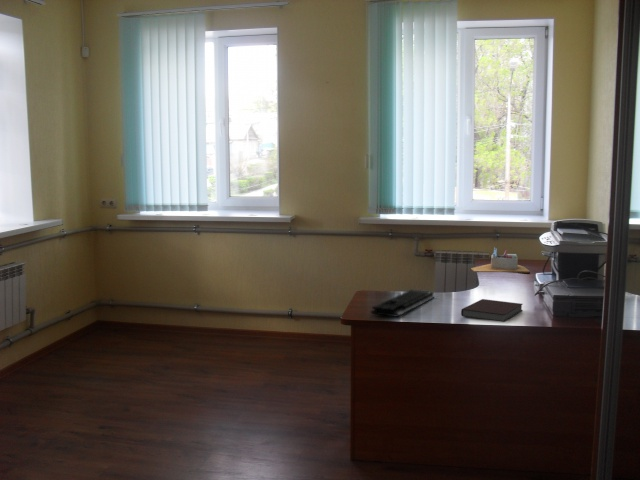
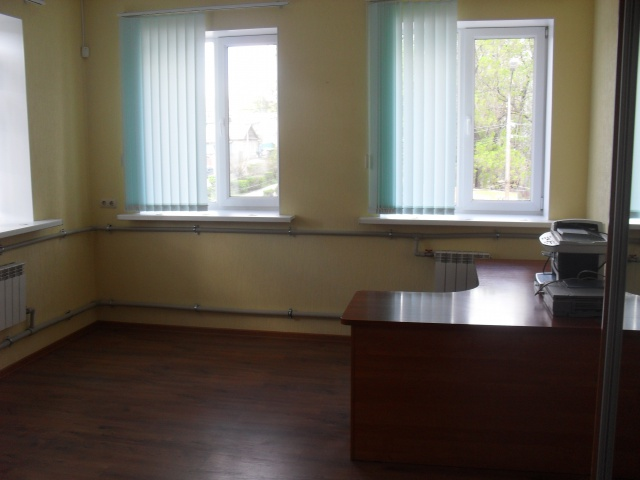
- desk organizer (502, 259)
- notebook (492, 309)
- keyboard (404, 302)
